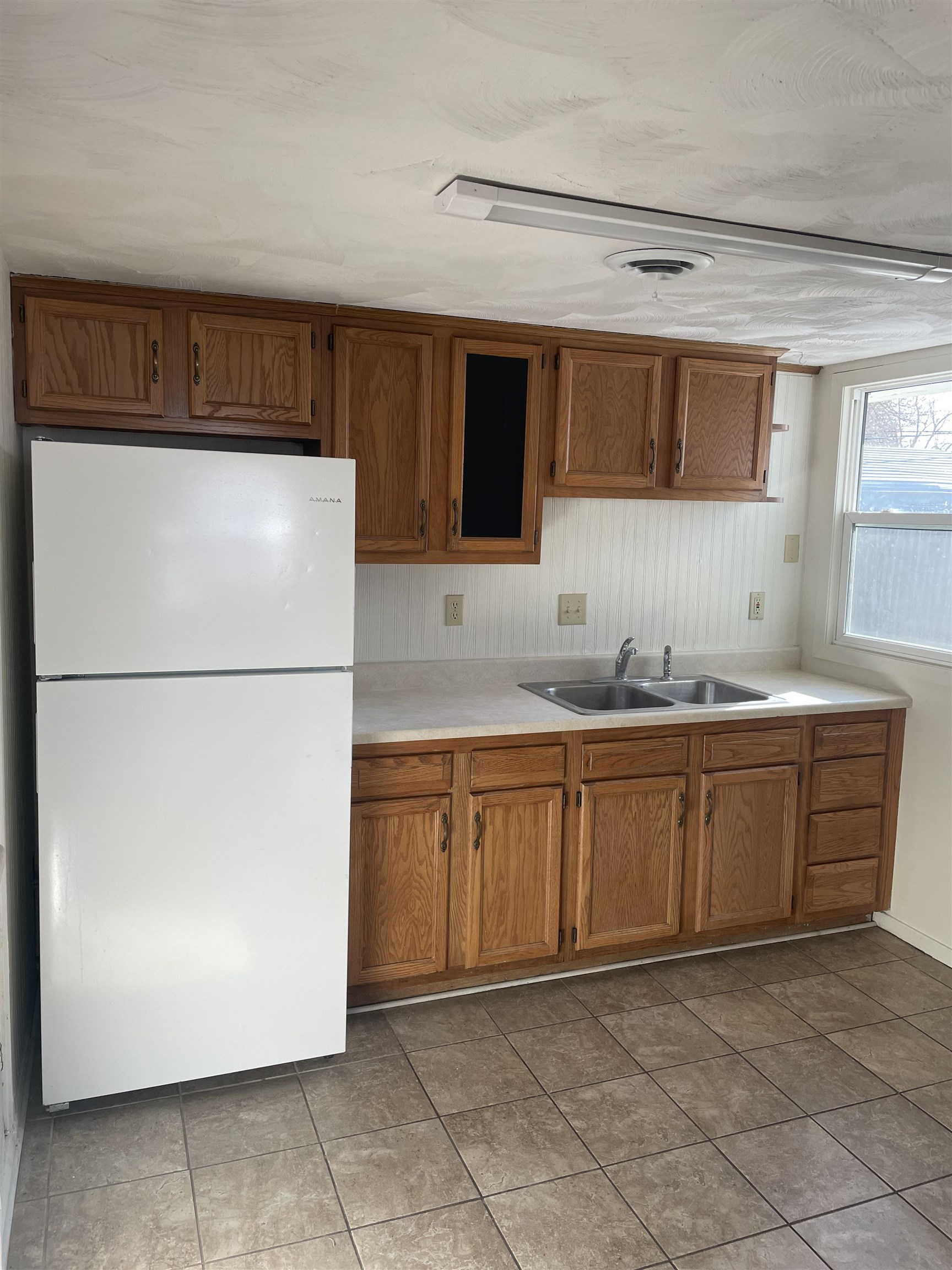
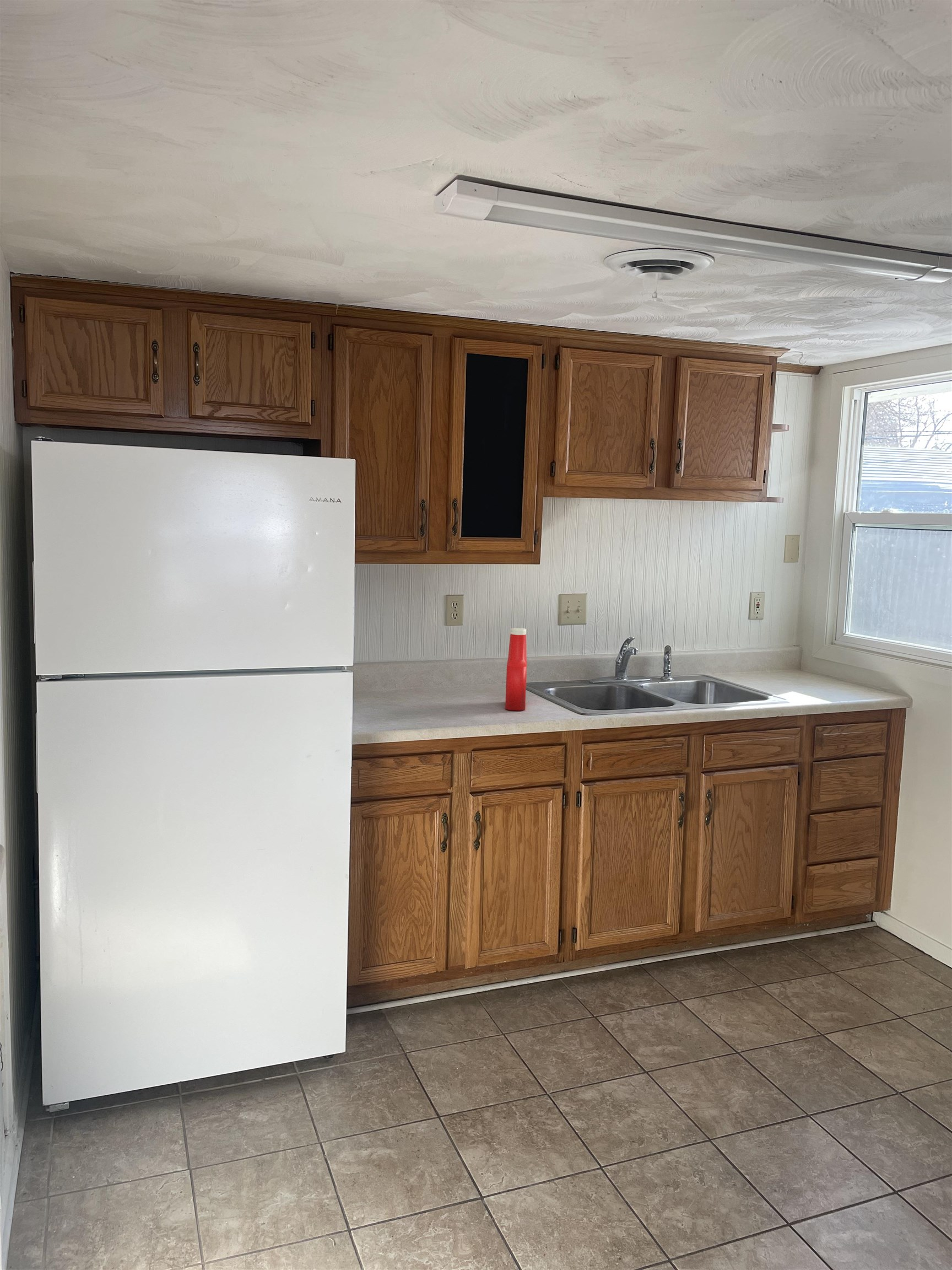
+ soap bottle (517, 668)
